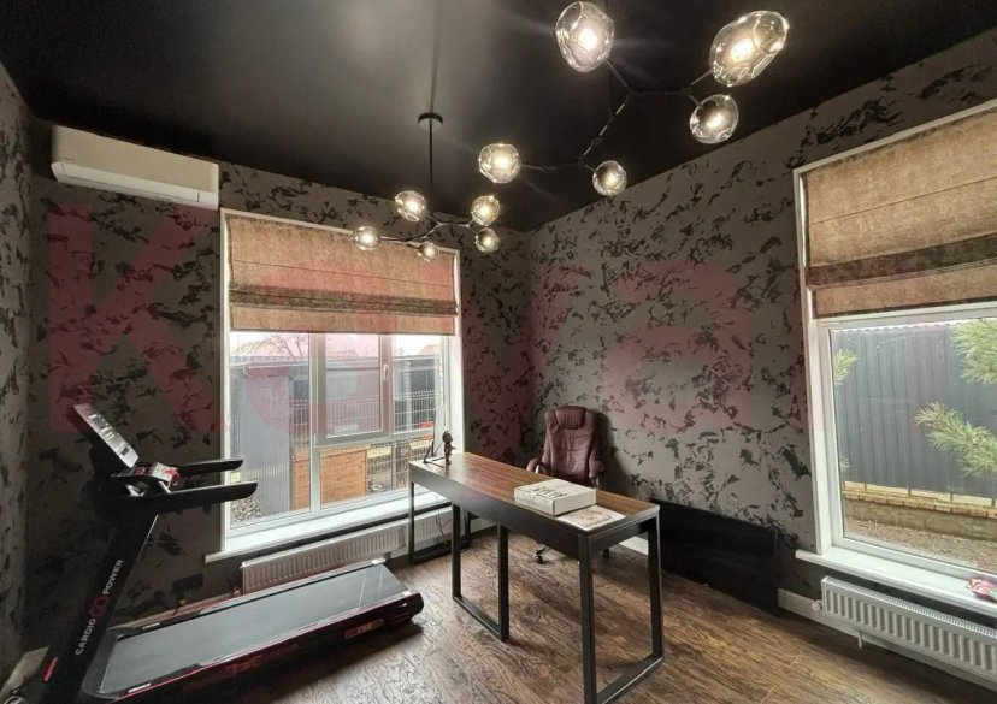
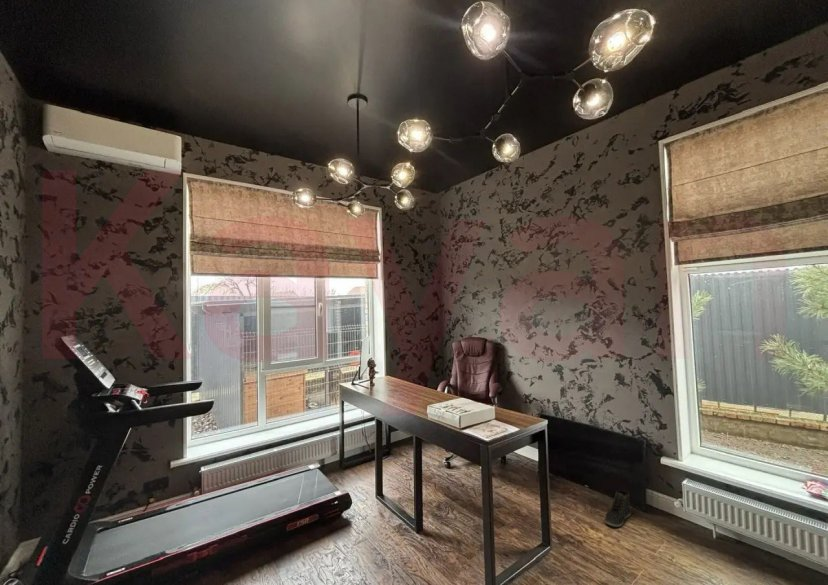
+ sneaker (616, 507)
